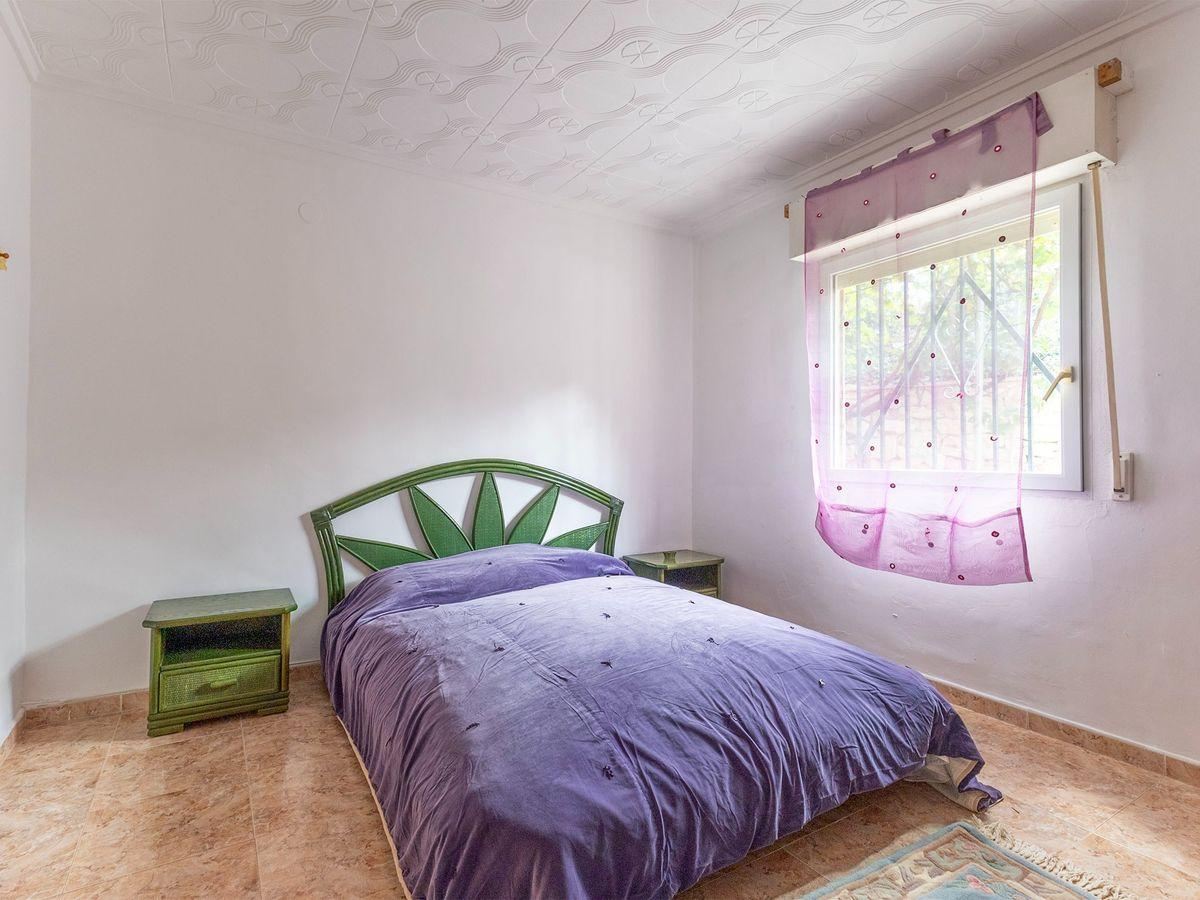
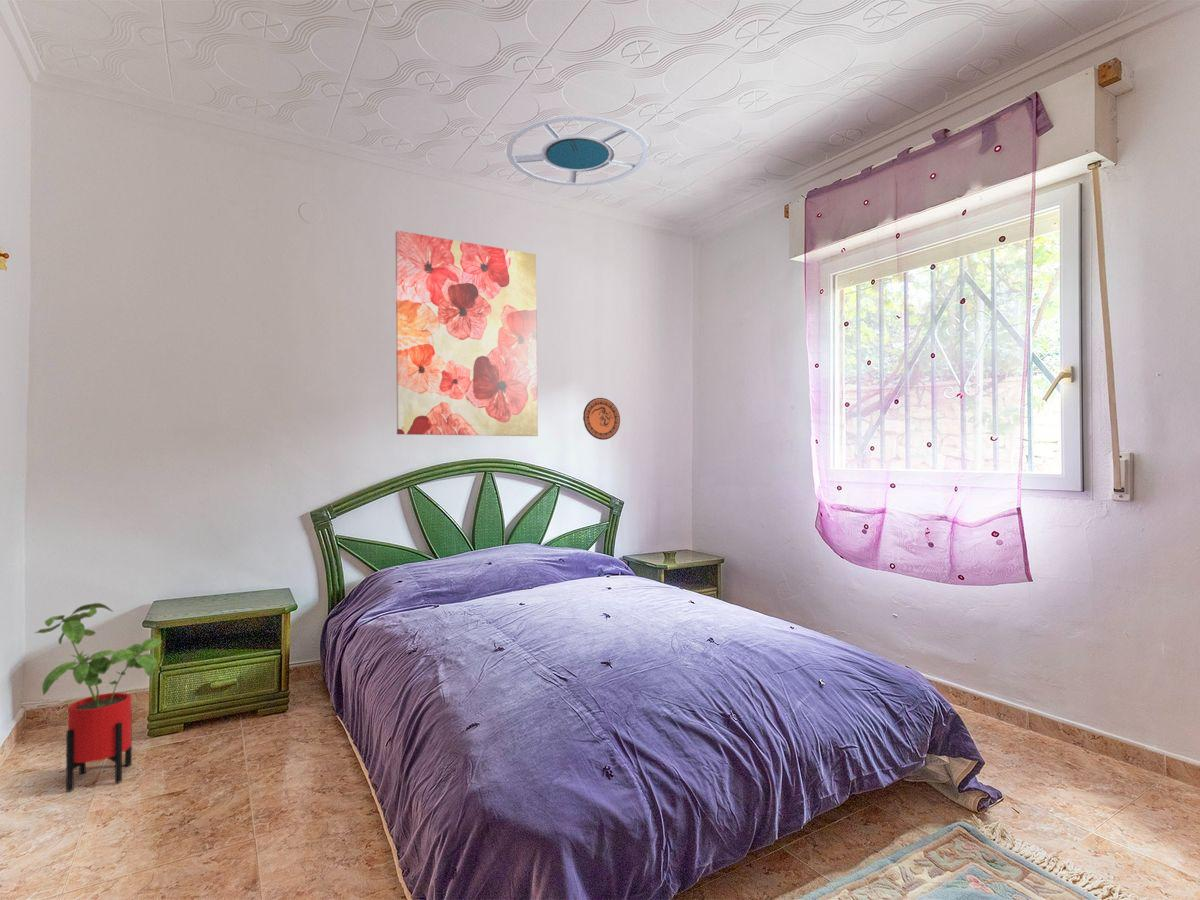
+ ceiling lamp (577, 148)
+ decorative plate (601, 418)
+ house plant (98, 690)
+ wall art (470, 339)
